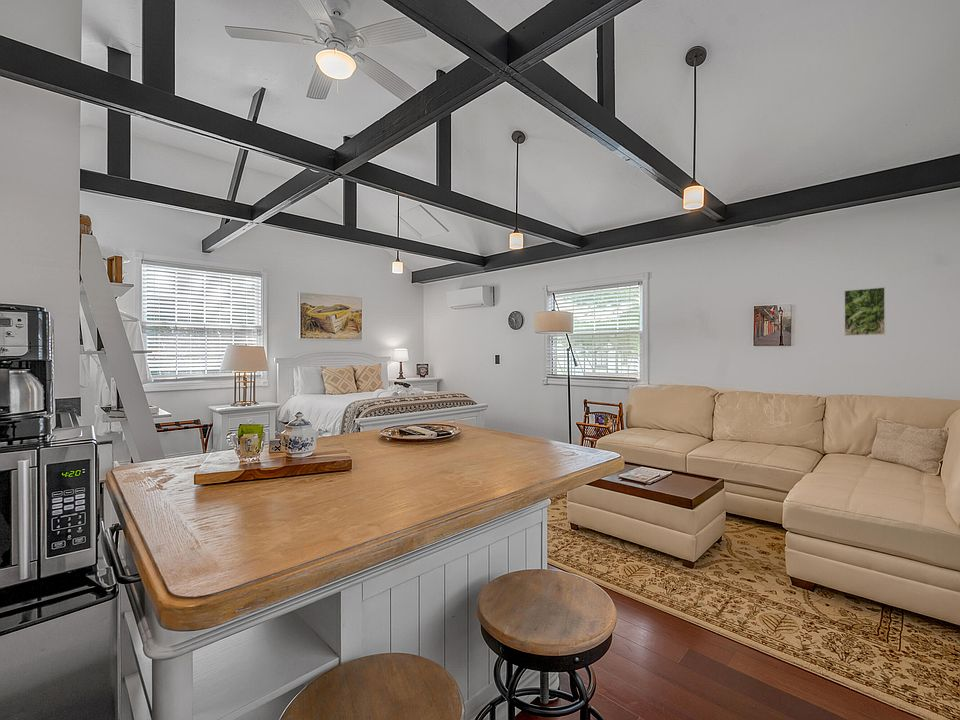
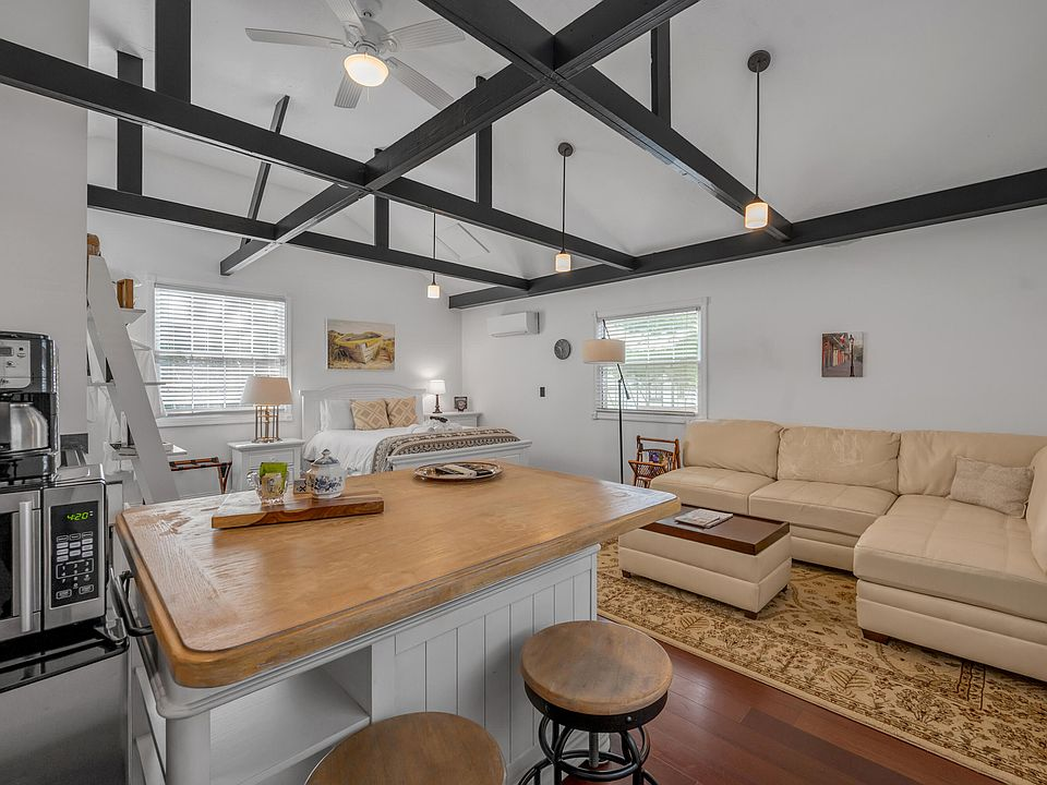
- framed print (864, 312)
